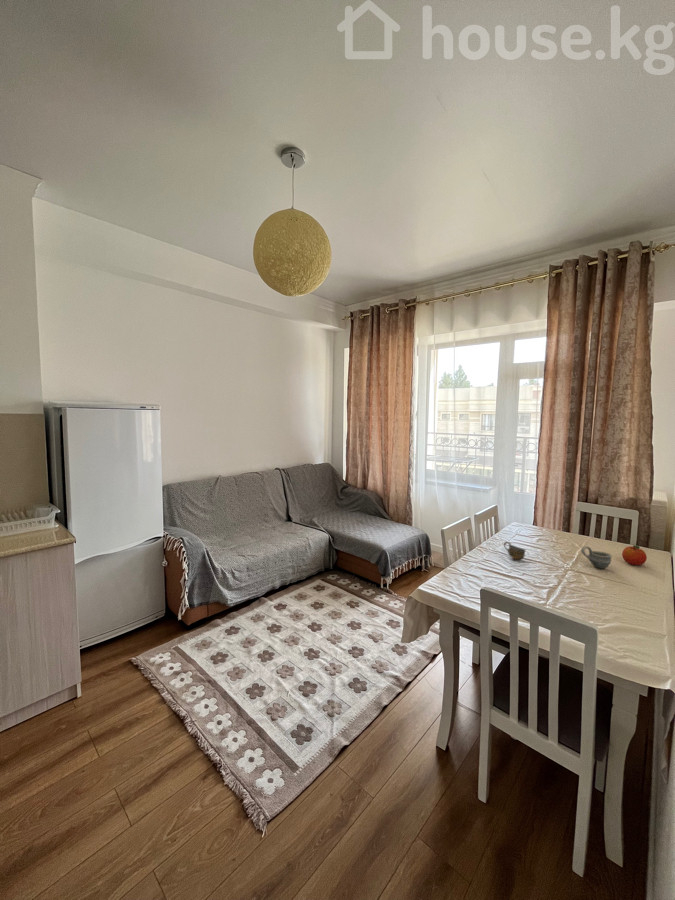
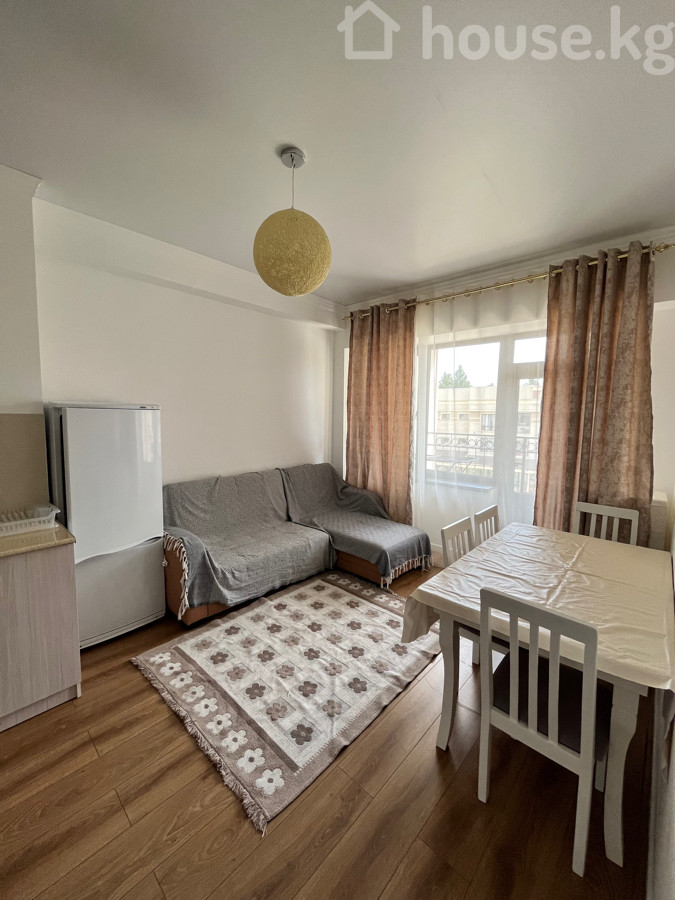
- cup (597, 556)
- cup (515, 550)
- fruit (634, 554)
